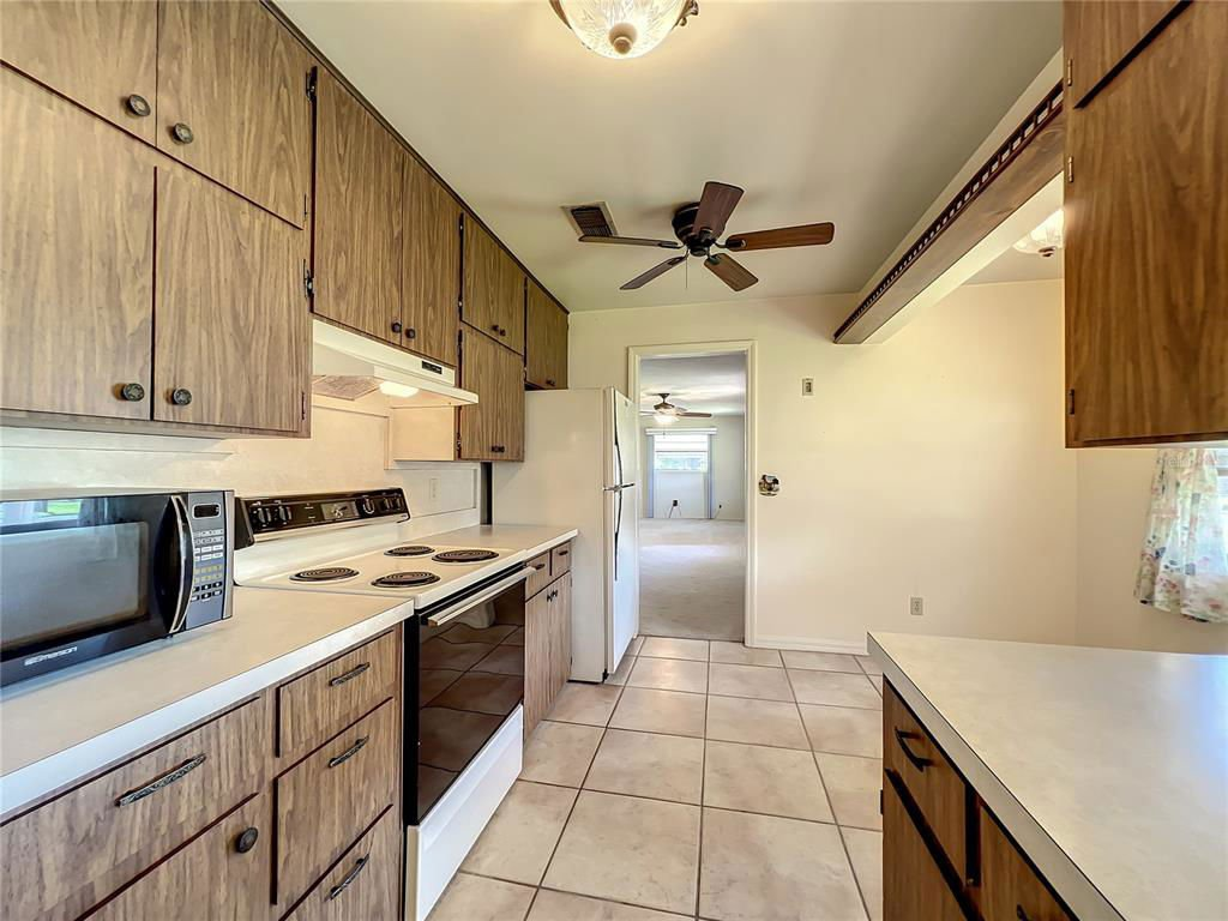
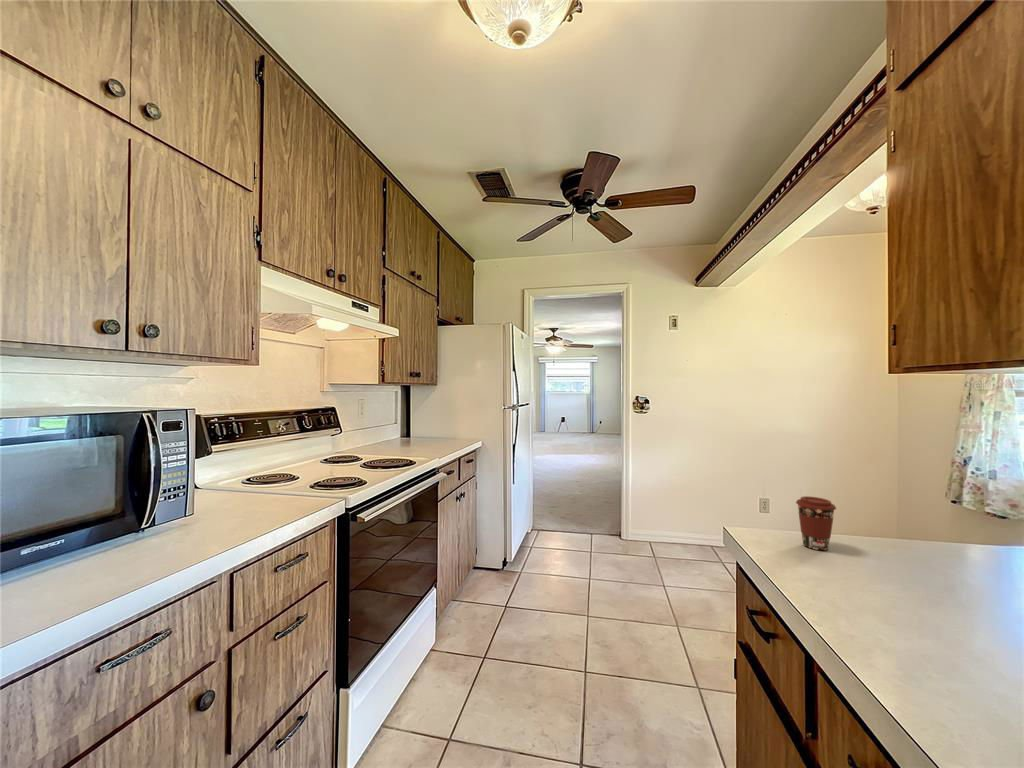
+ coffee cup (815, 522)
